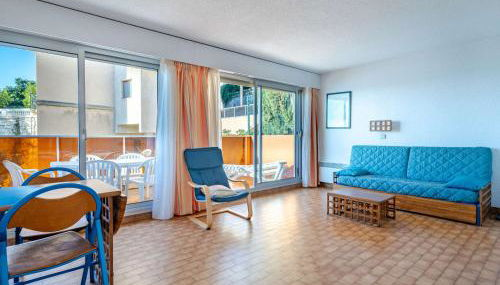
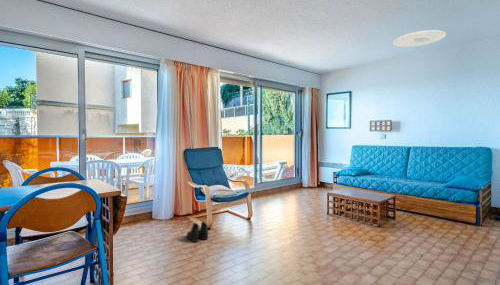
+ boots (197, 229)
+ ceiling light (418, 37)
